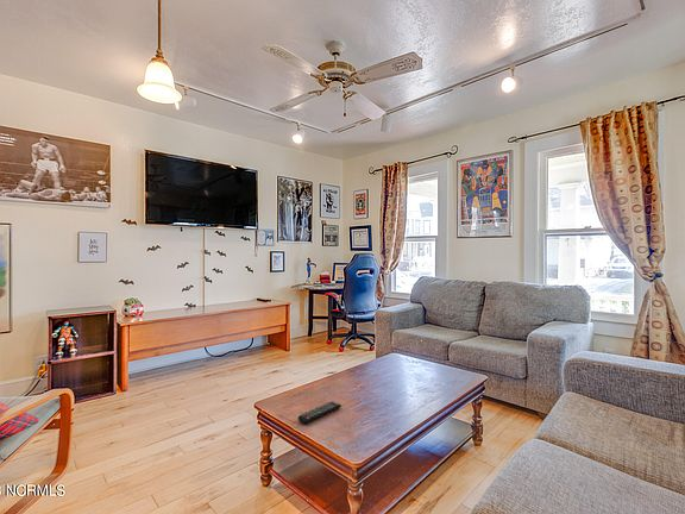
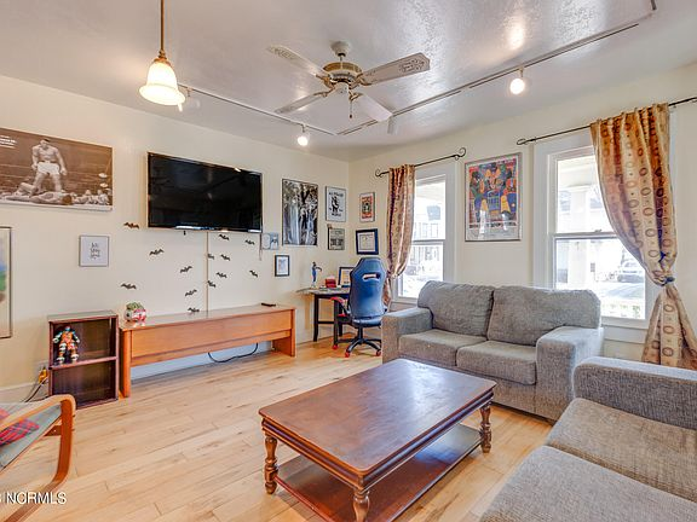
- remote control (320, 412)
